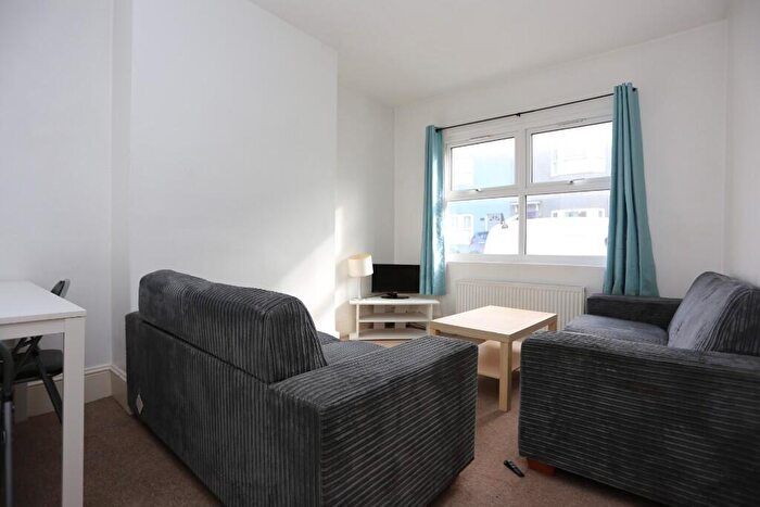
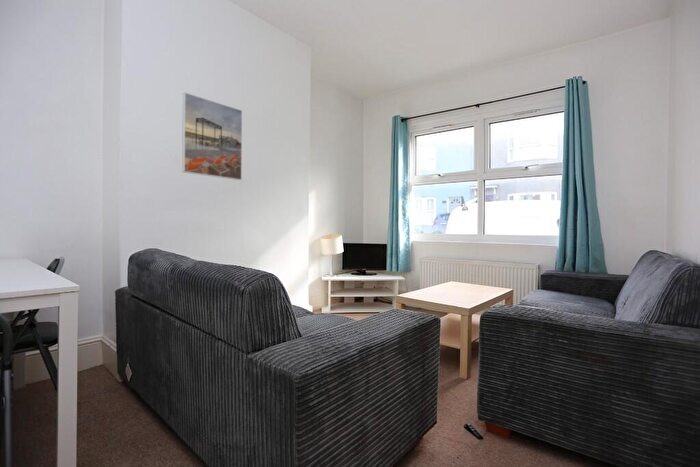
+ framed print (214, 139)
